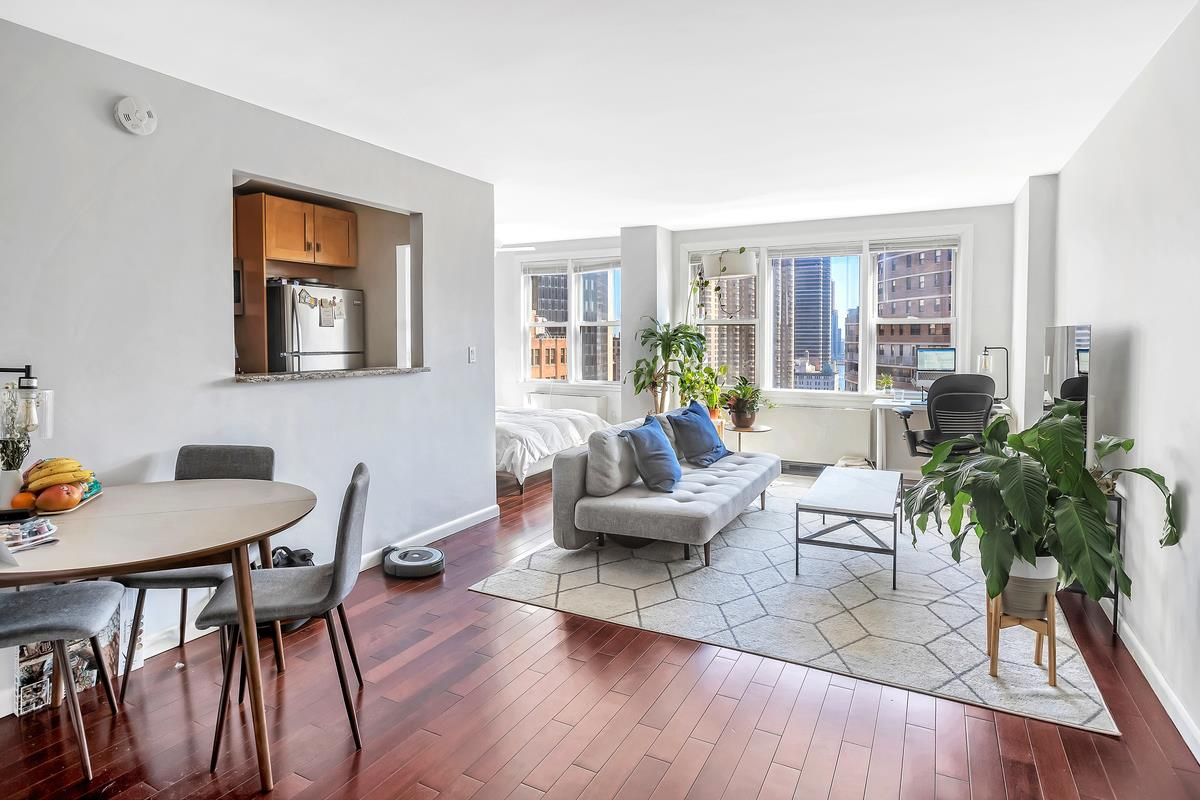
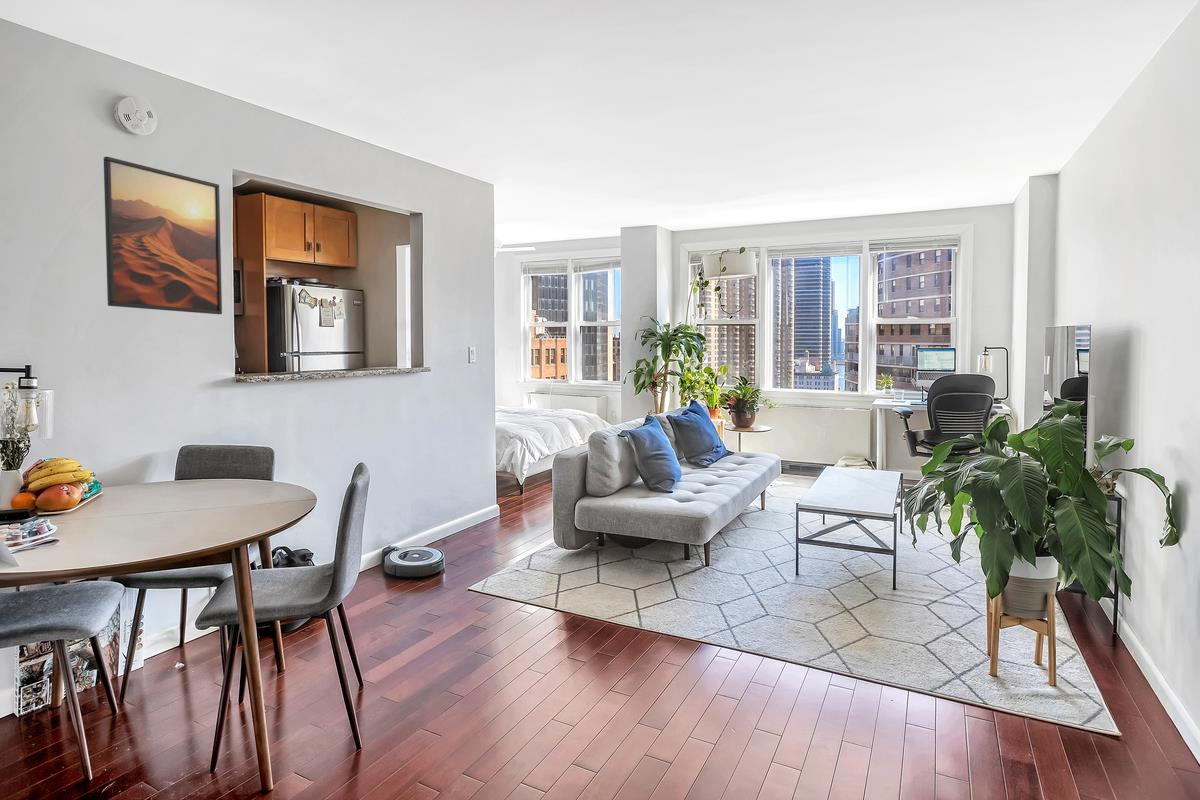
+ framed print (167, 241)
